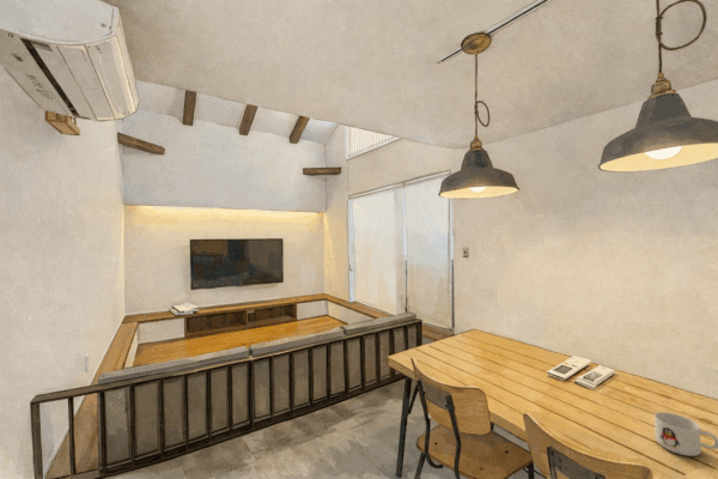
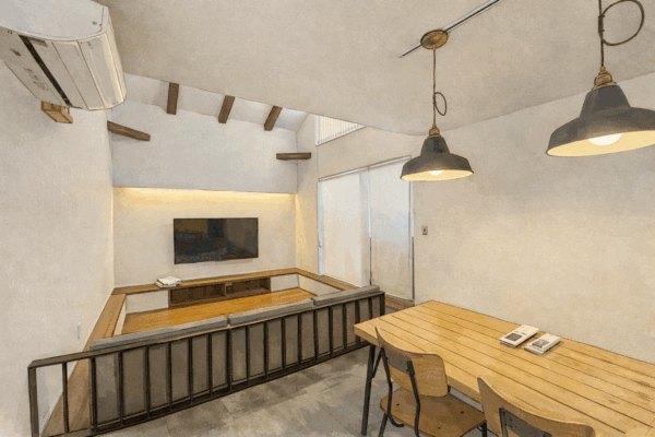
- mug (686, 436)
